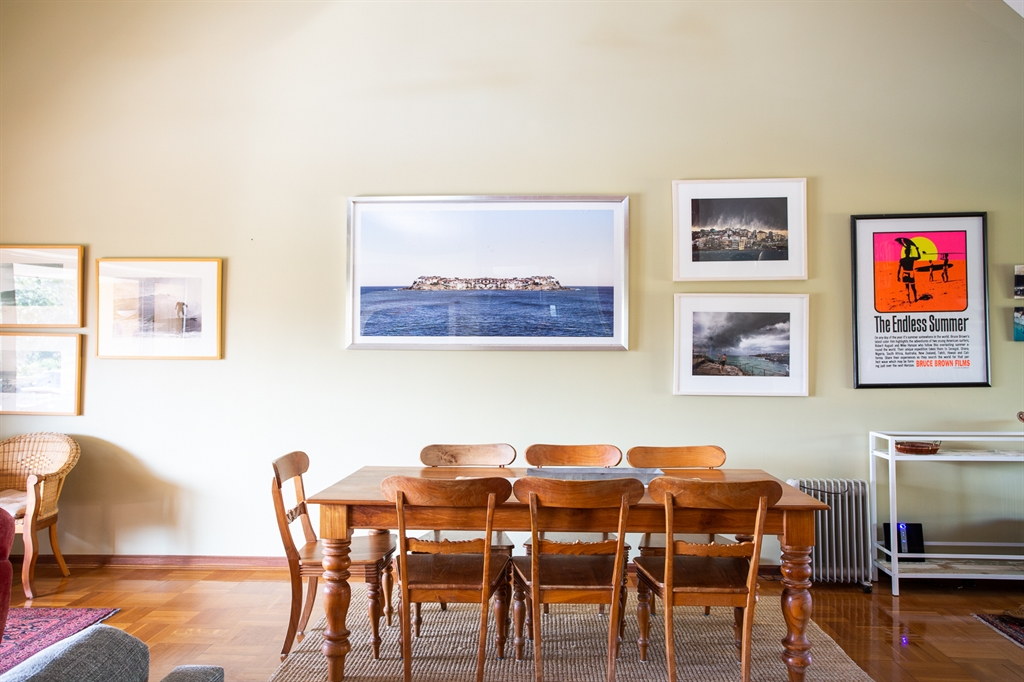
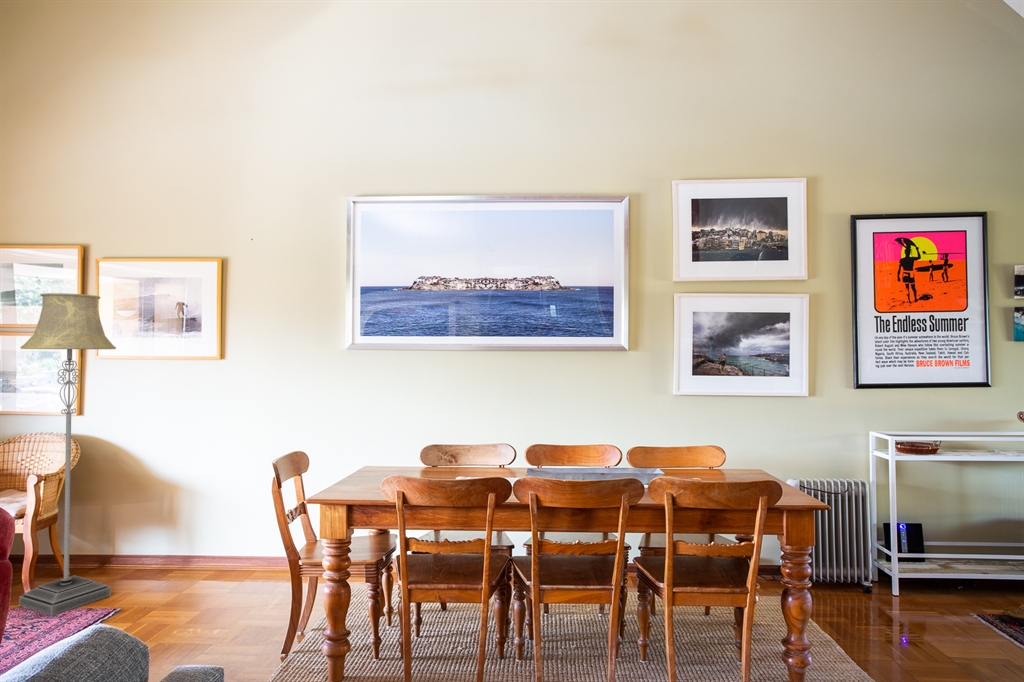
+ floor lamp (68, 447)
